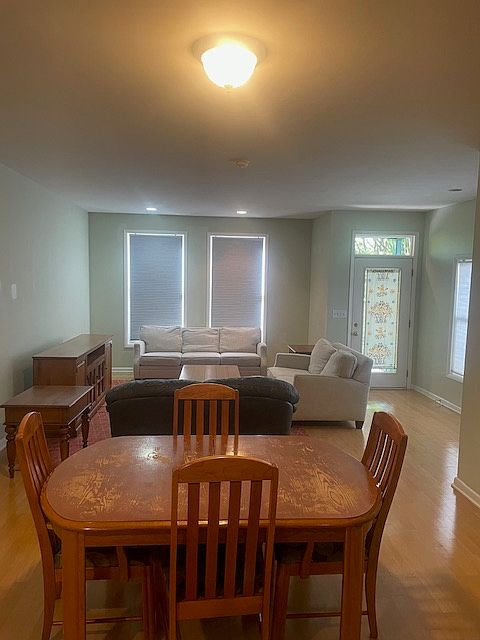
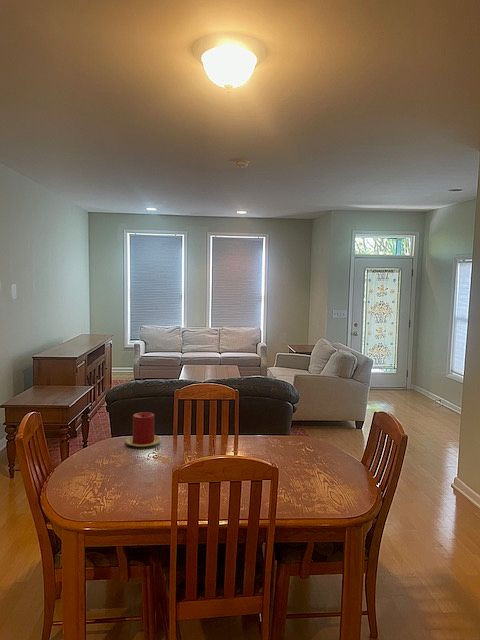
+ candle (143, 428)
